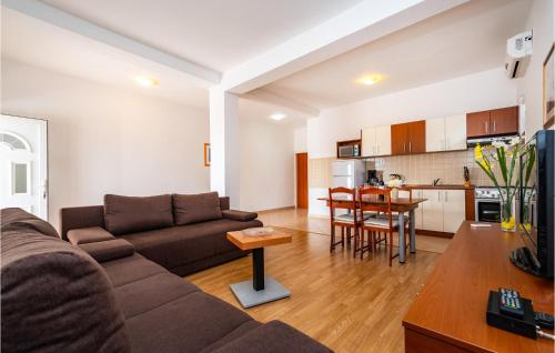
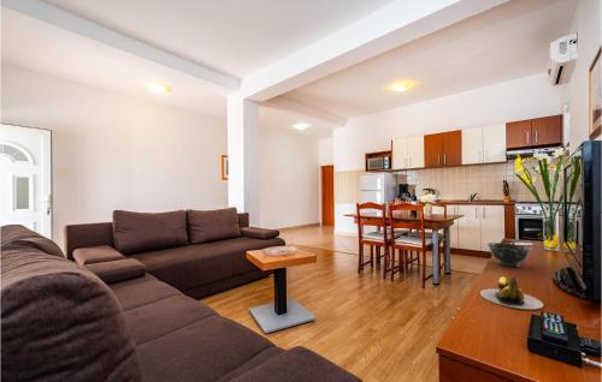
+ bowl (508, 253)
+ banana (509, 286)
